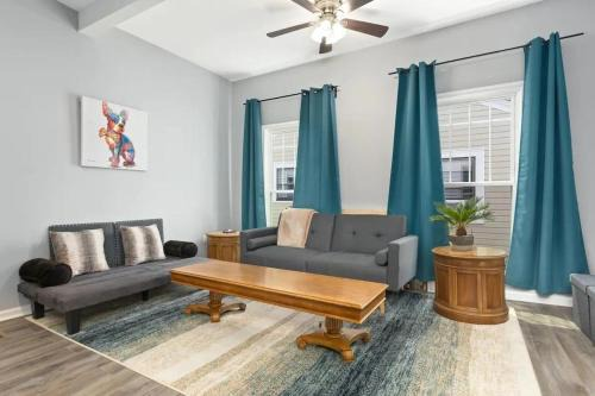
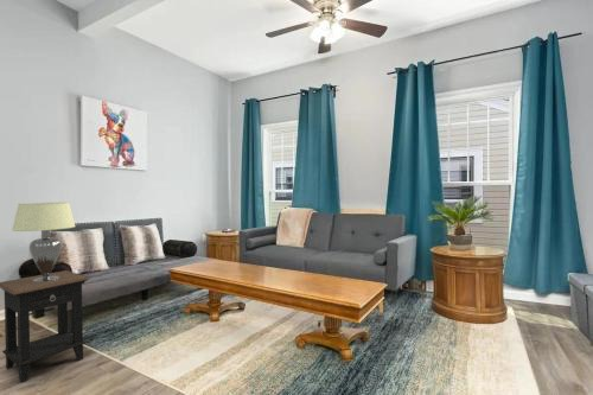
+ lampshade (45, 241)
+ side table (40, 308)
